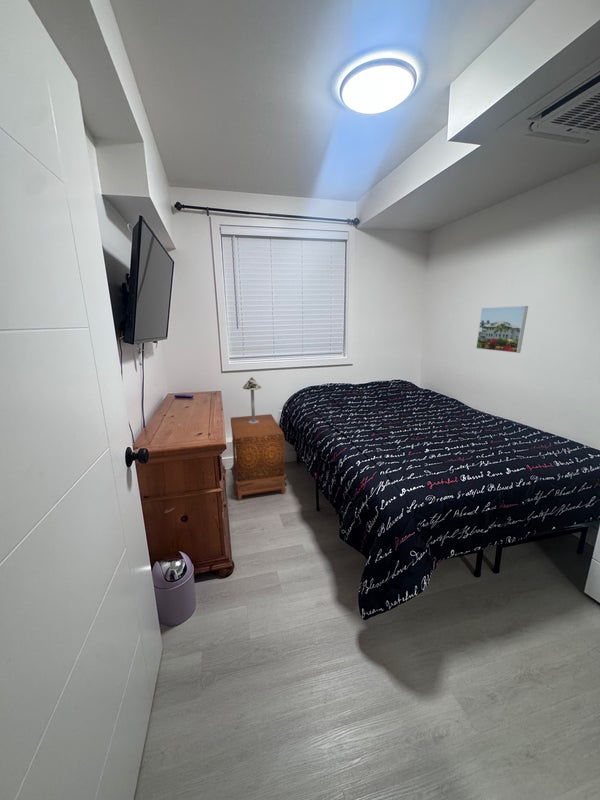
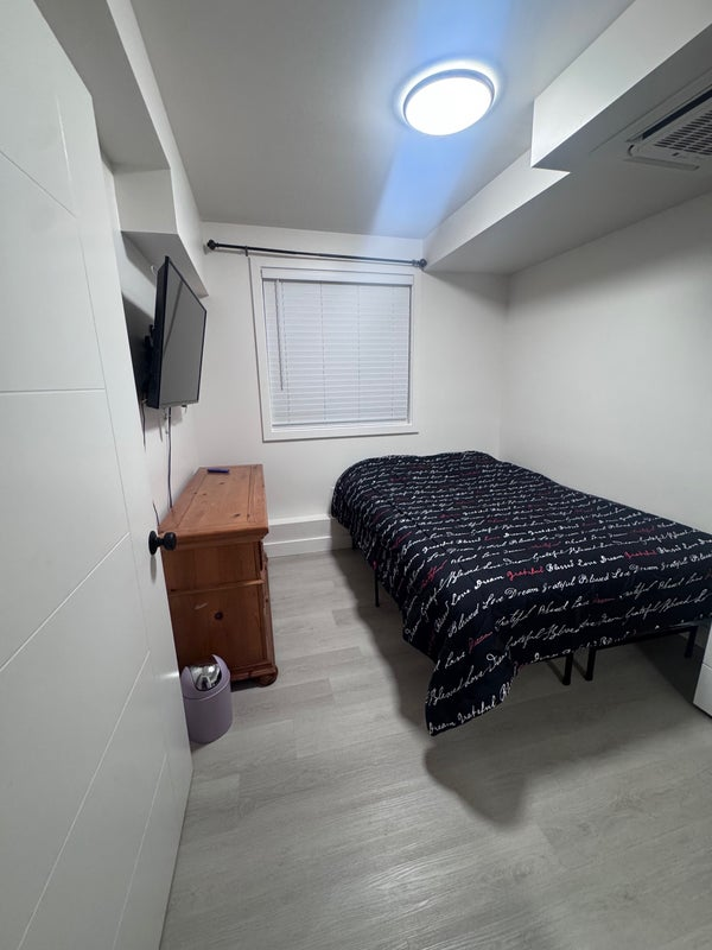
- canopy bed (257, 454)
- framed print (499, 329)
- table lamp (252, 399)
